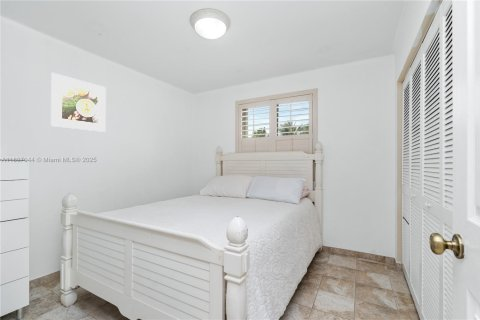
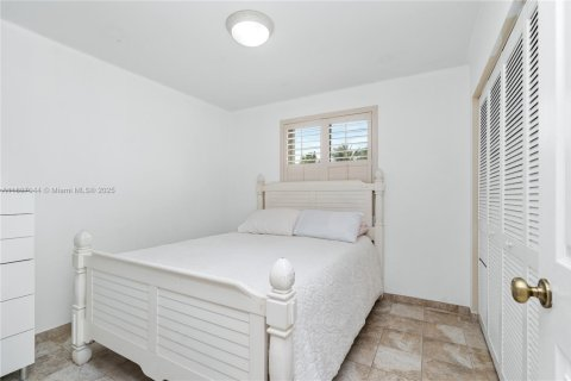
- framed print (80, 105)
